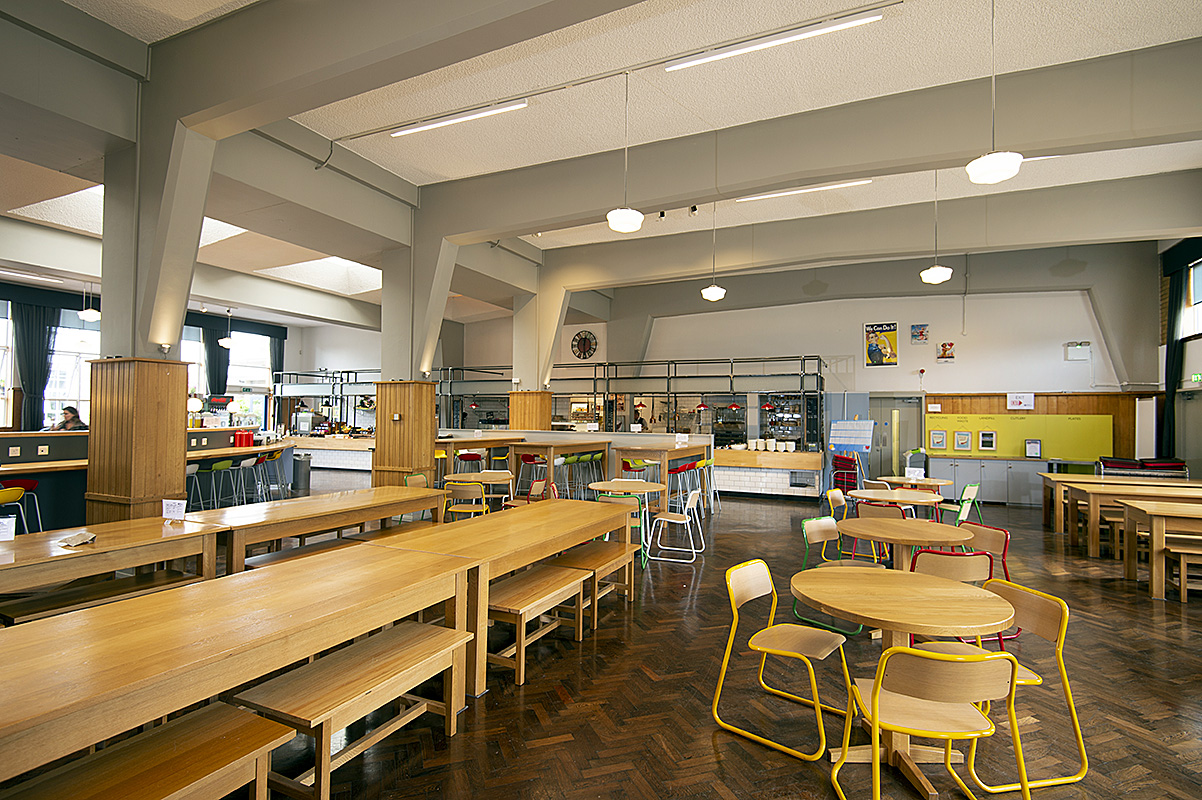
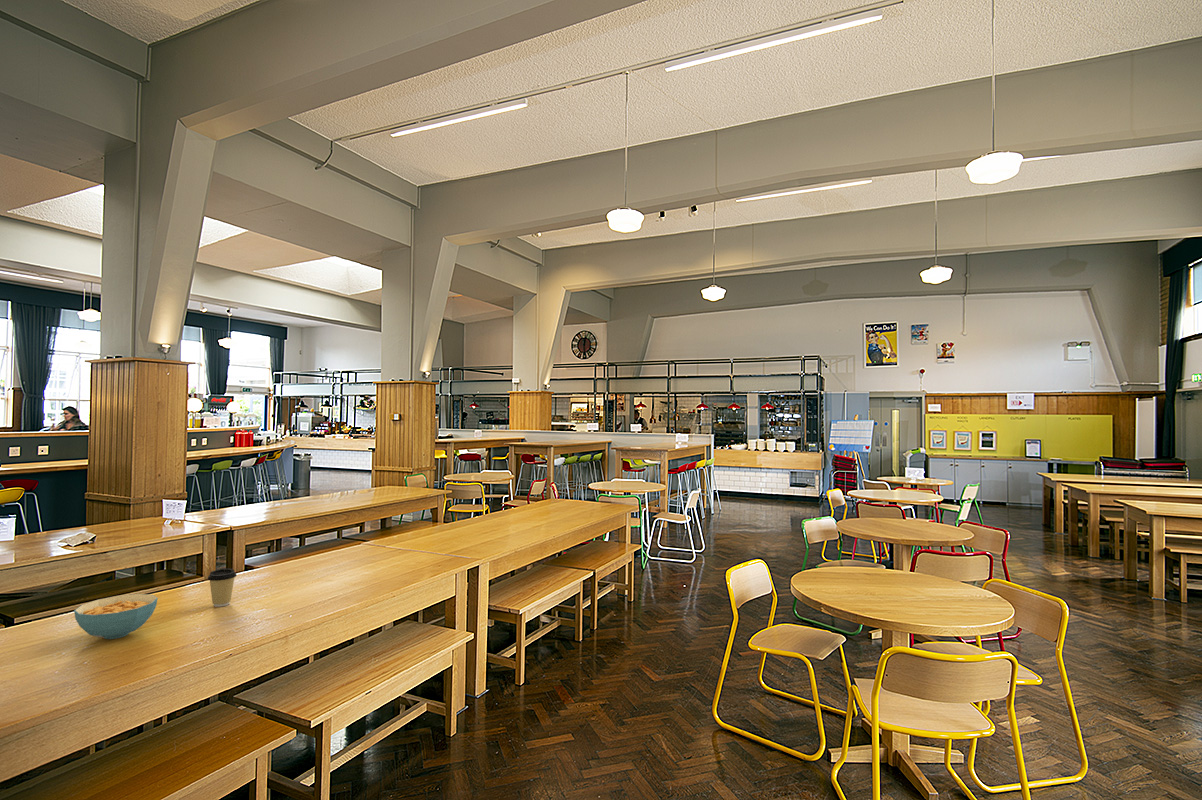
+ cereal bowl (116, 619)
+ coffee cup (221, 587)
